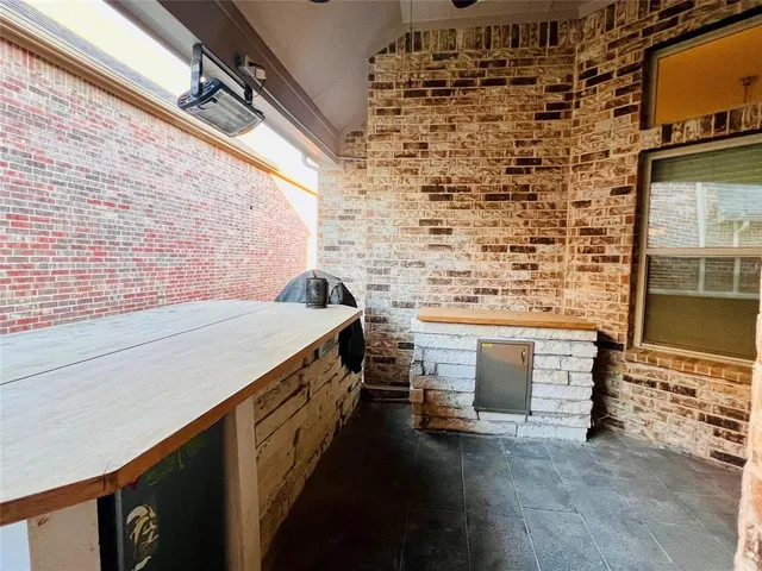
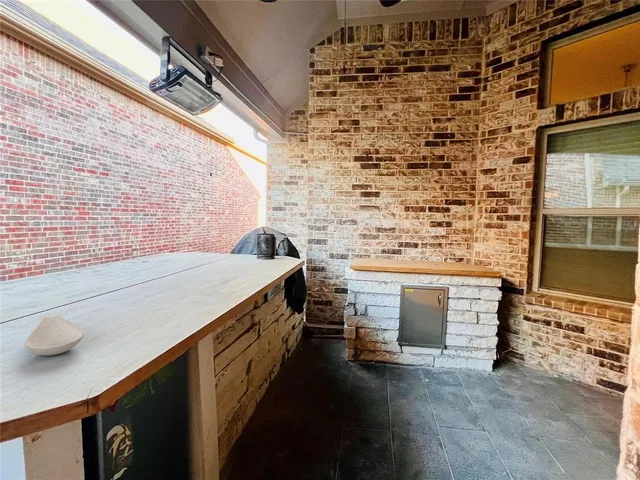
+ spoon rest (52, 332)
